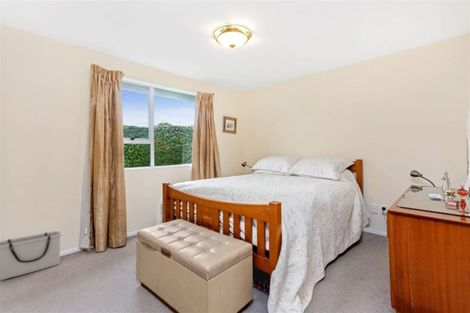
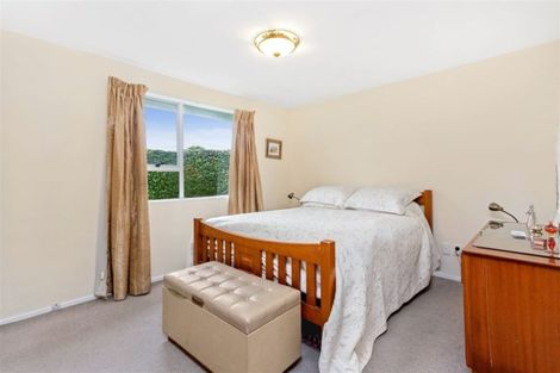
- storage bin (30, 253)
